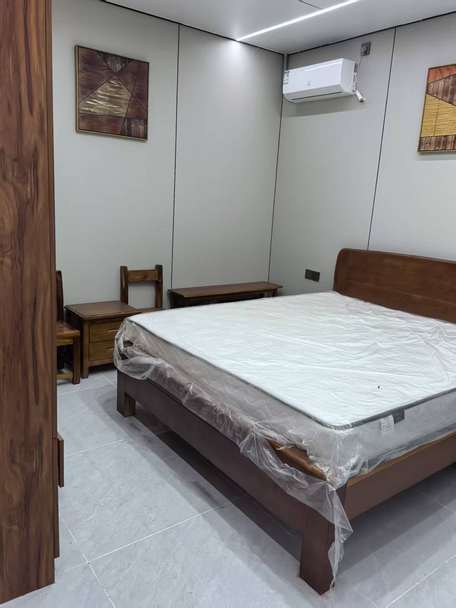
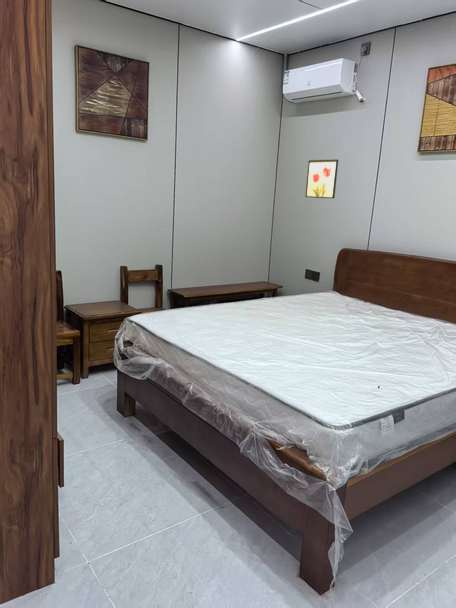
+ wall art (321, 179)
